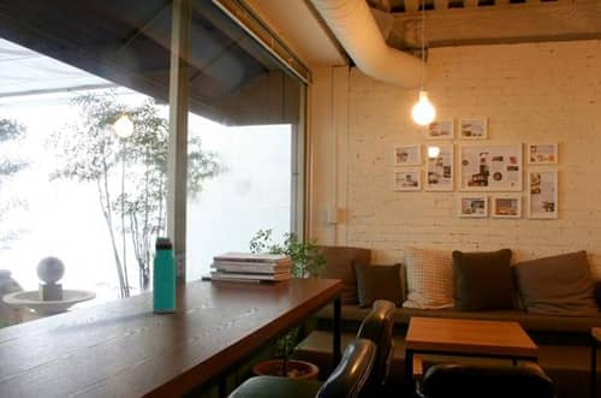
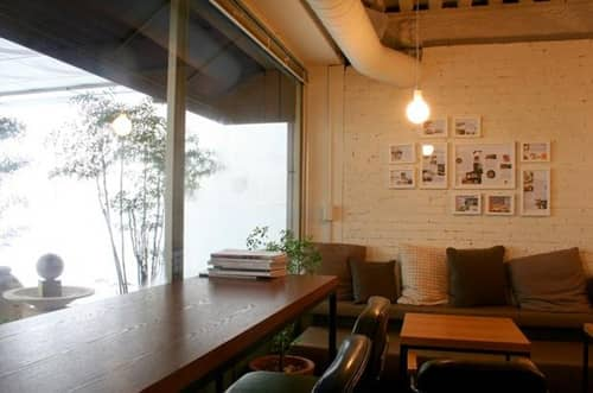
- water bottle (163, 274)
